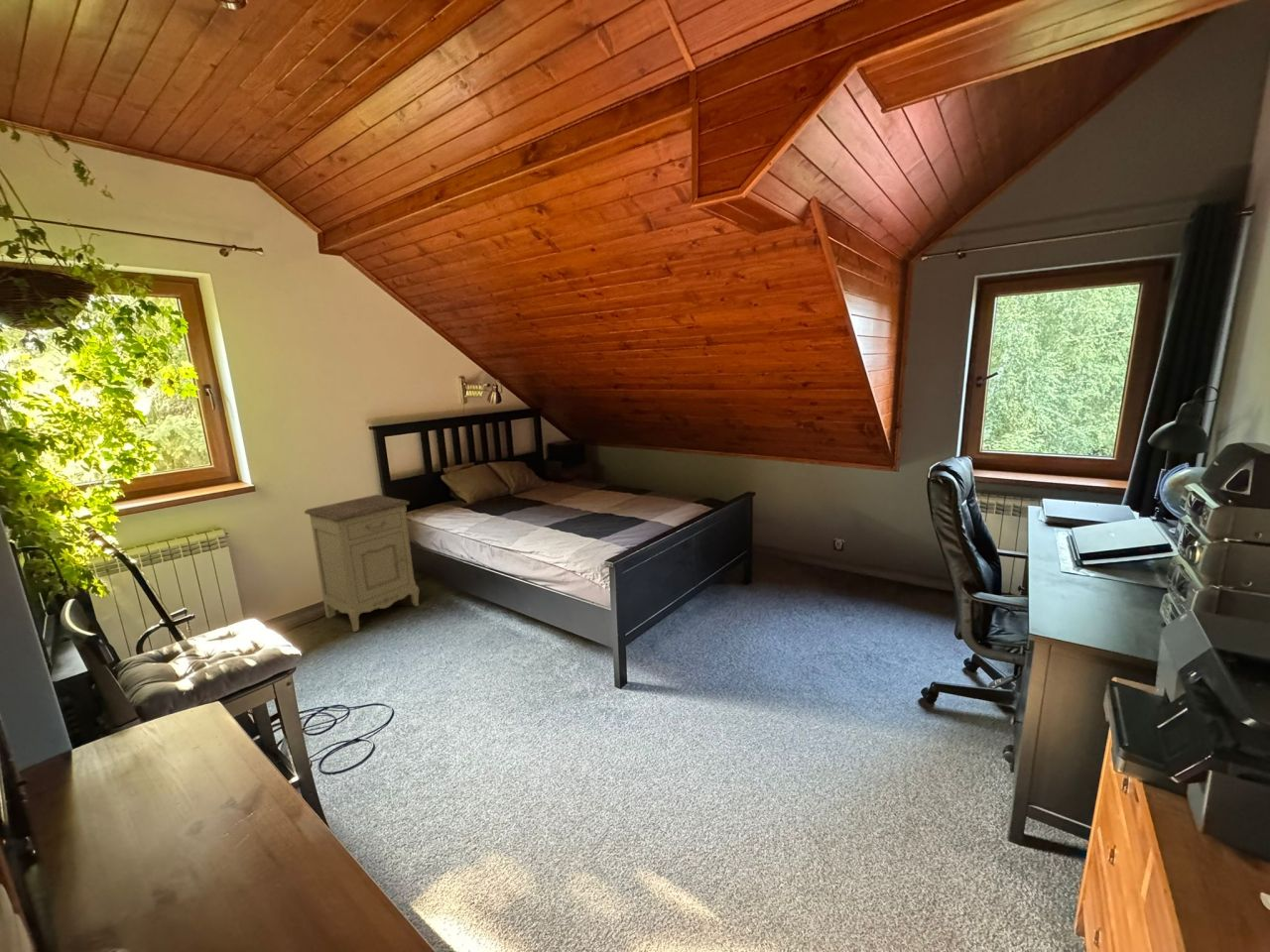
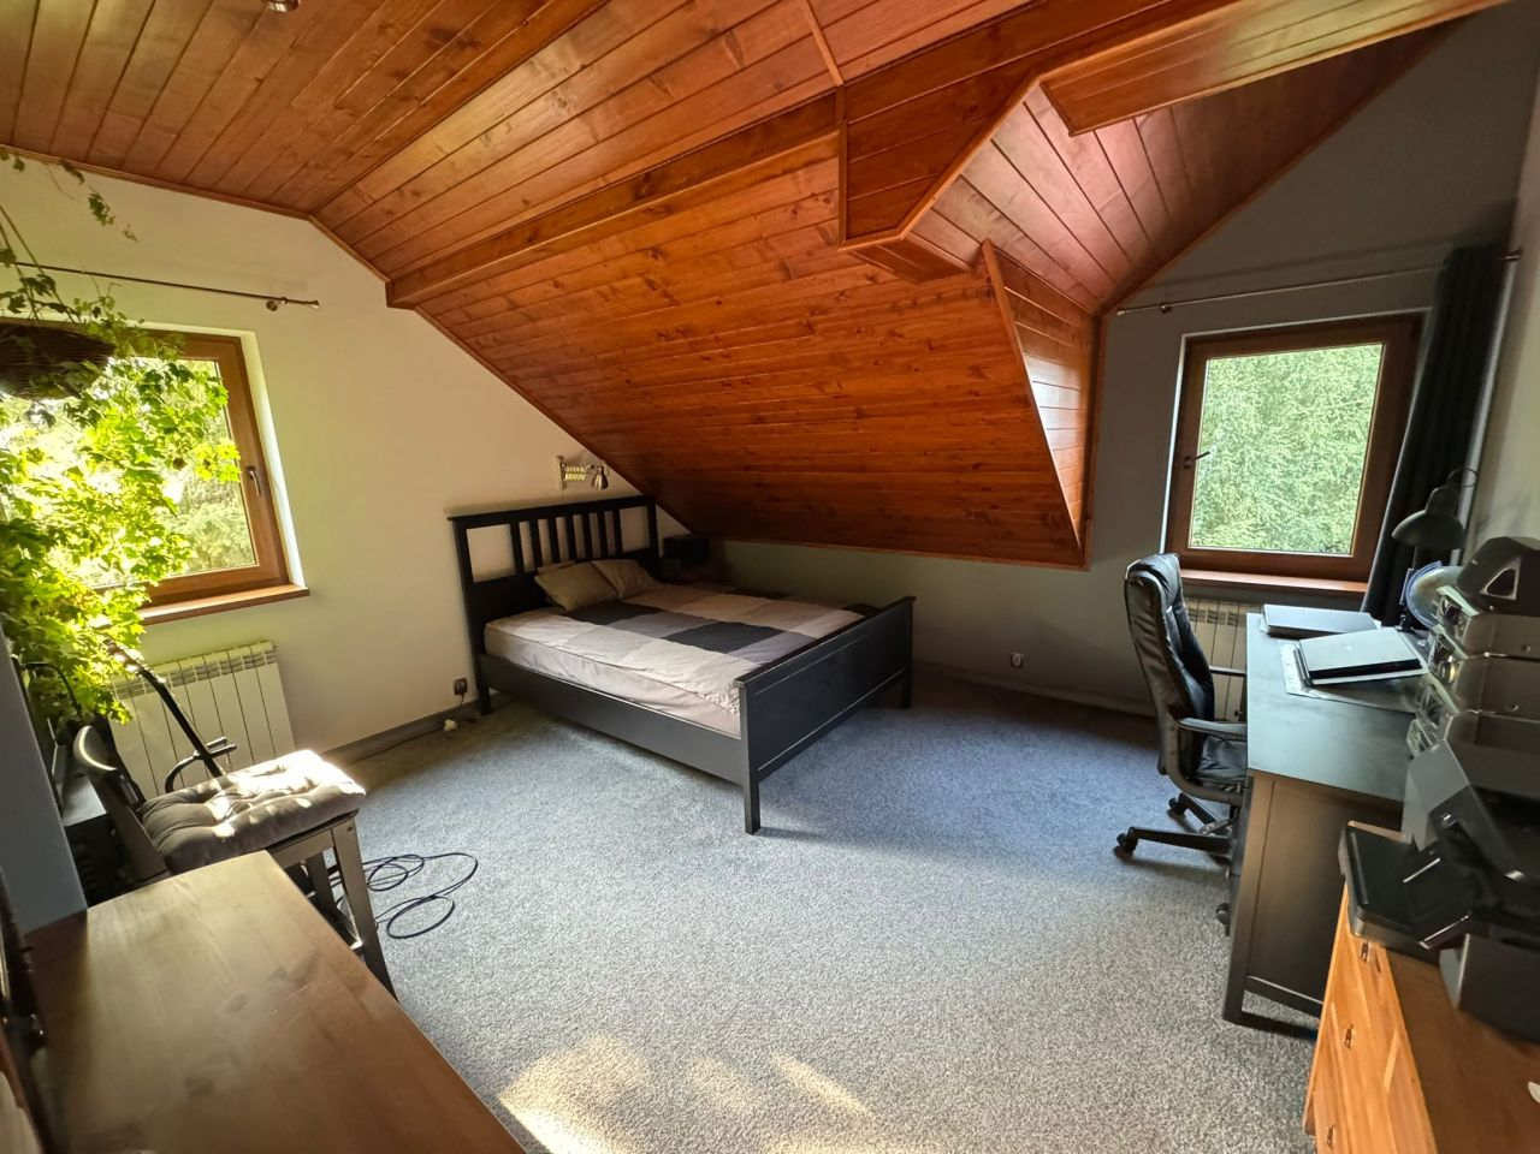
- nightstand (368, 559)
